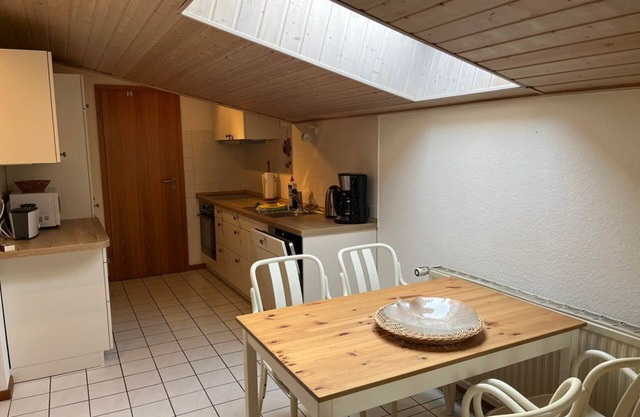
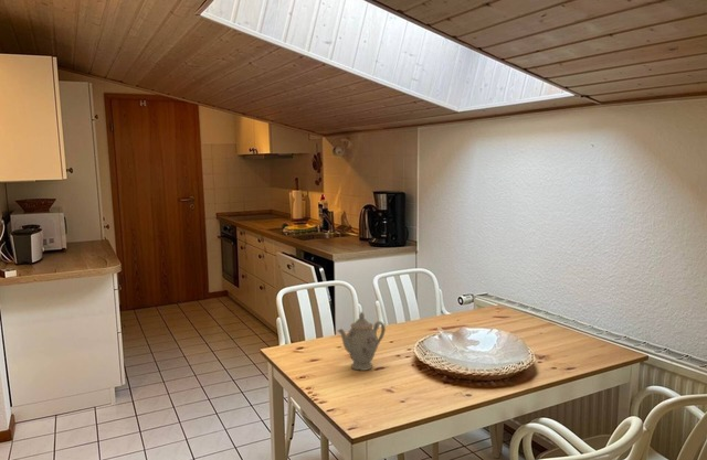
+ chinaware (361, 339)
